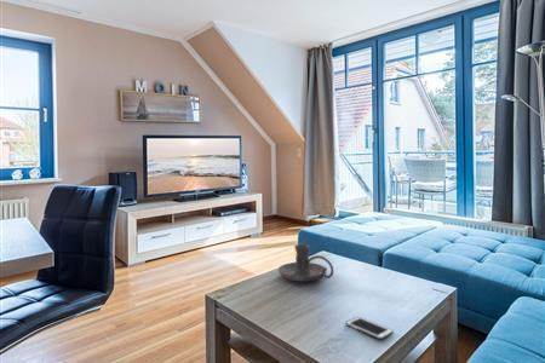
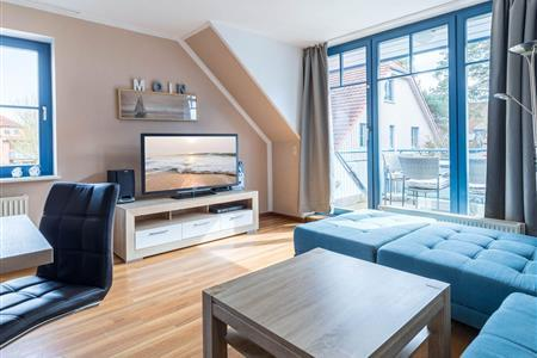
- candle holder (306, 263)
- cell phone (368, 327)
